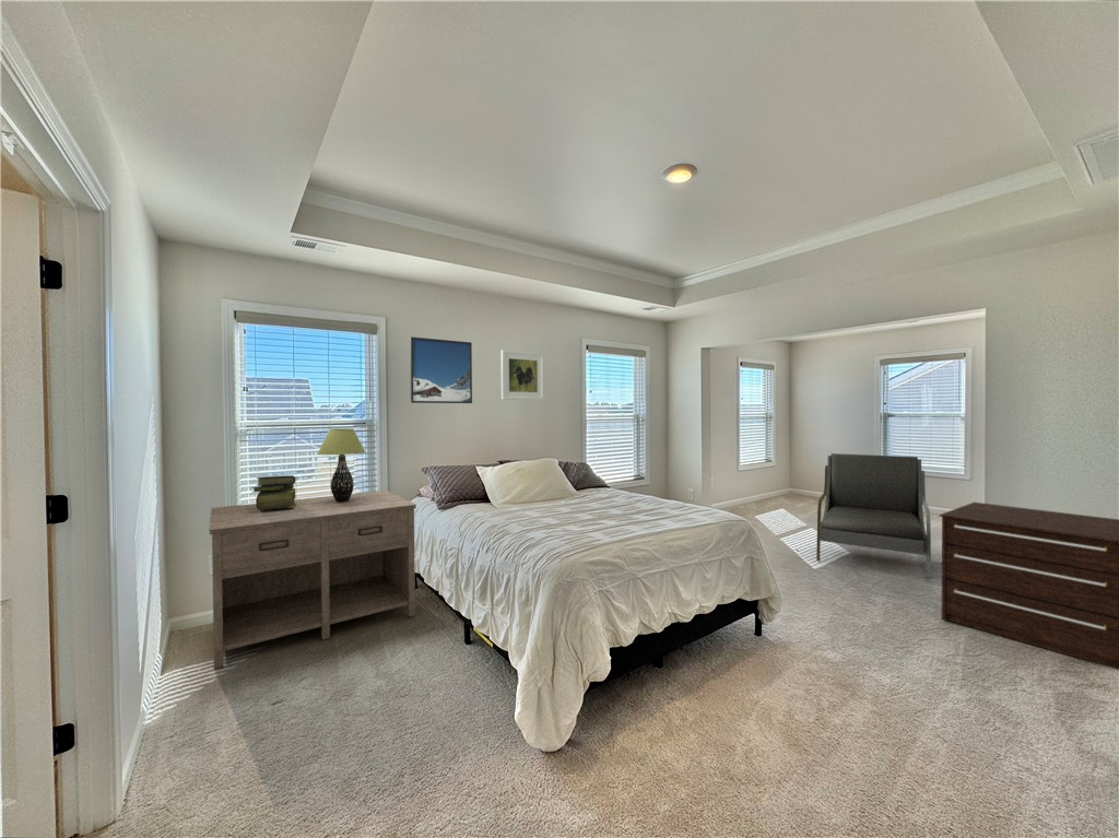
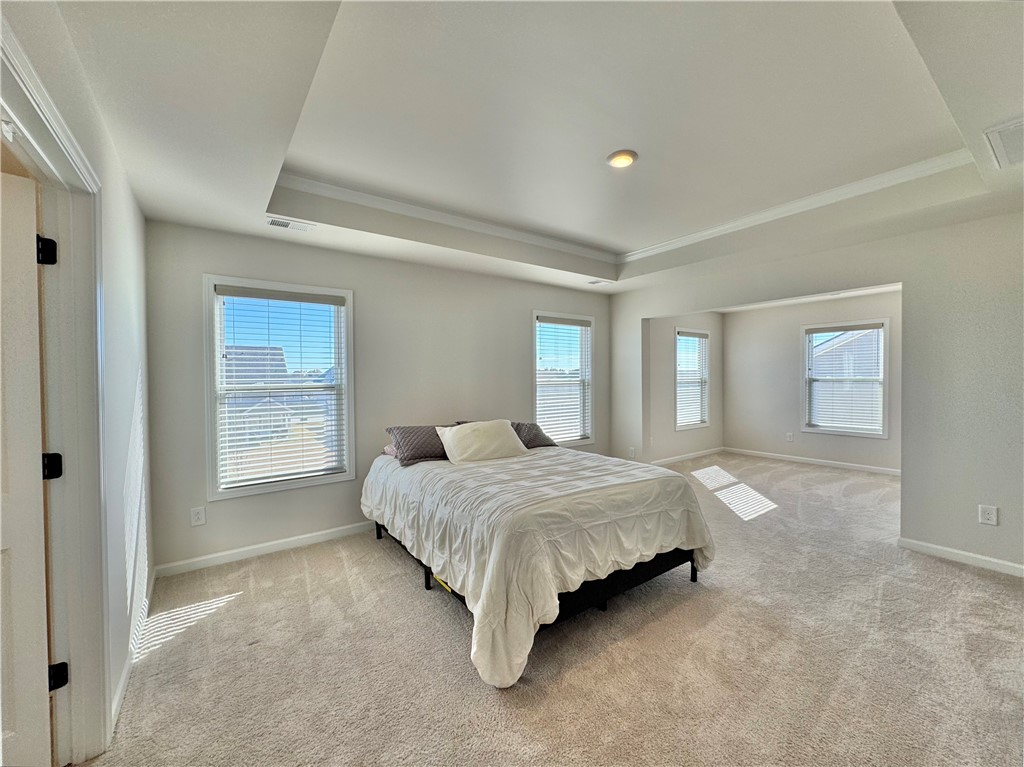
- table lamp (342, 464)
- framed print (441, 371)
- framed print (522, 376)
- armchair (871, 507)
- dresser (1036, 574)
- nightstand (316, 562)
- stack of books (274, 491)
